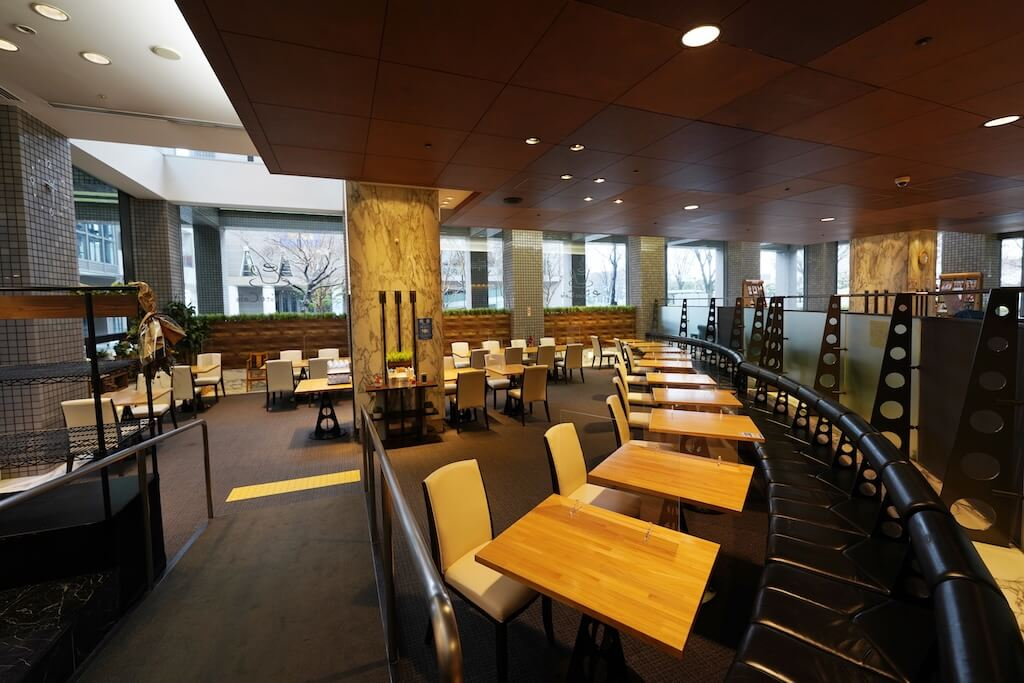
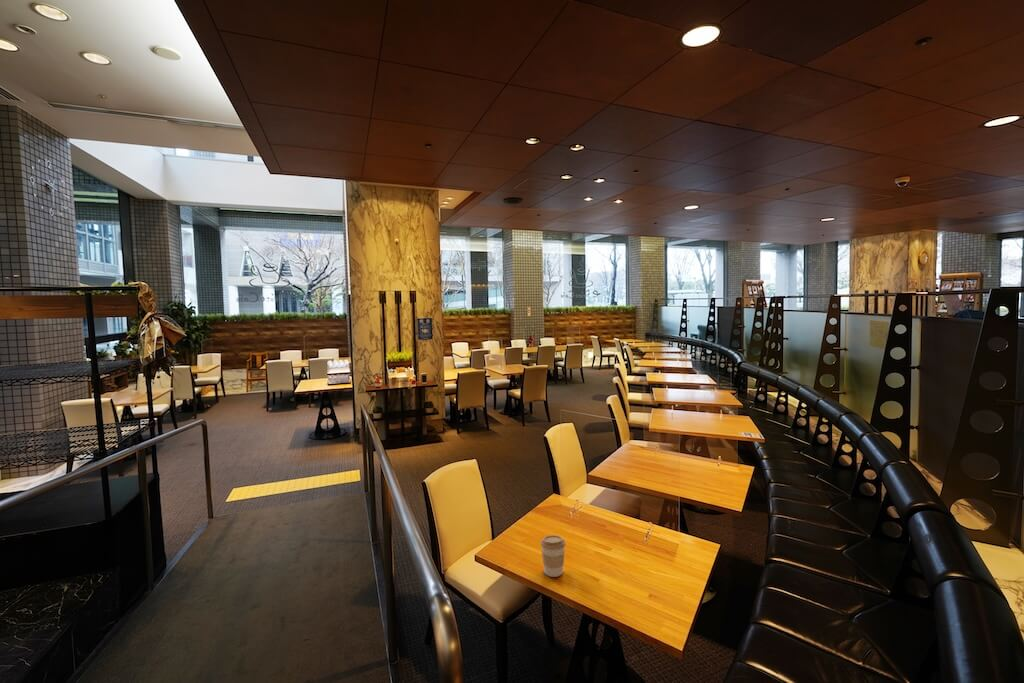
+ coffee cup (553, 554)
